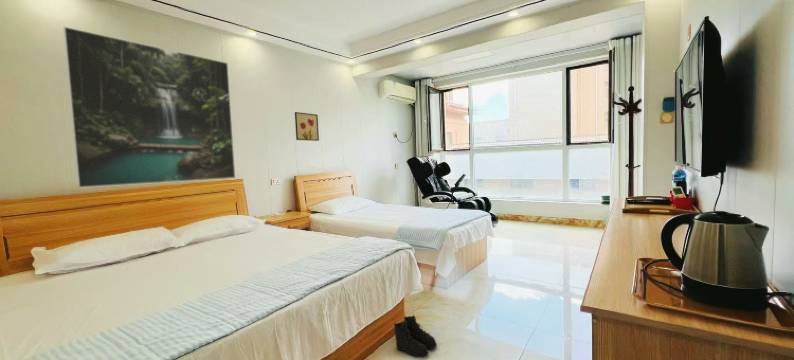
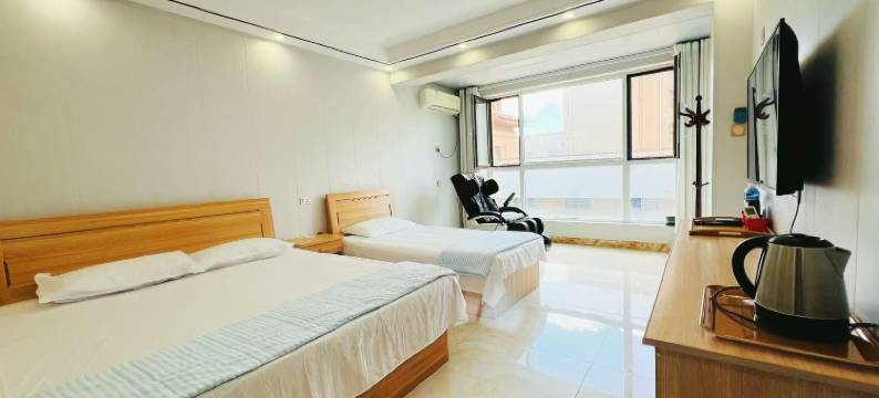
- boots (414, 333)
- wall art (306, 126)
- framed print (164, 115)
